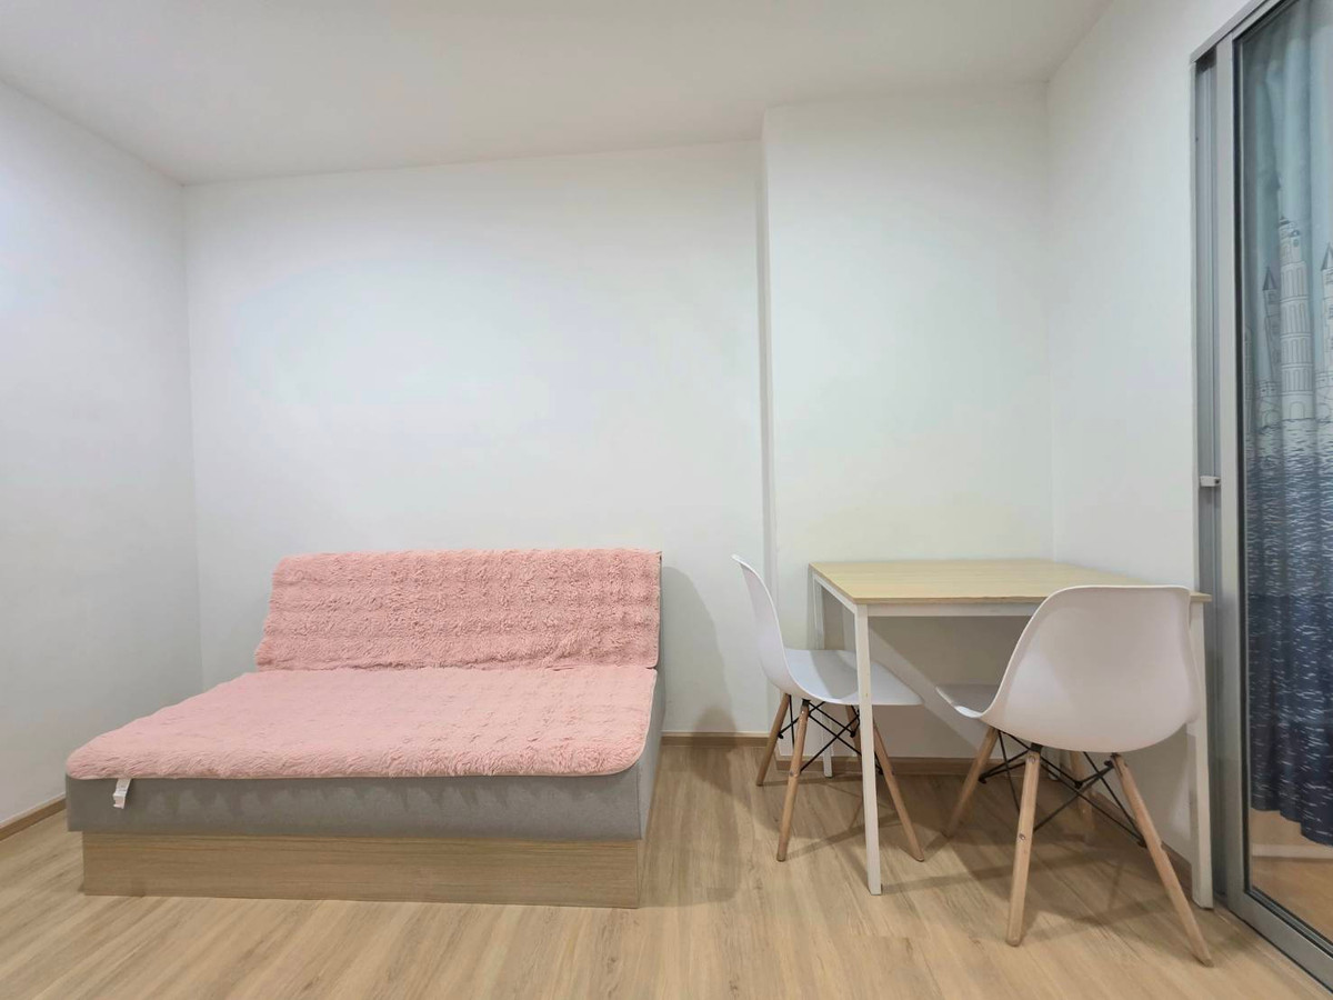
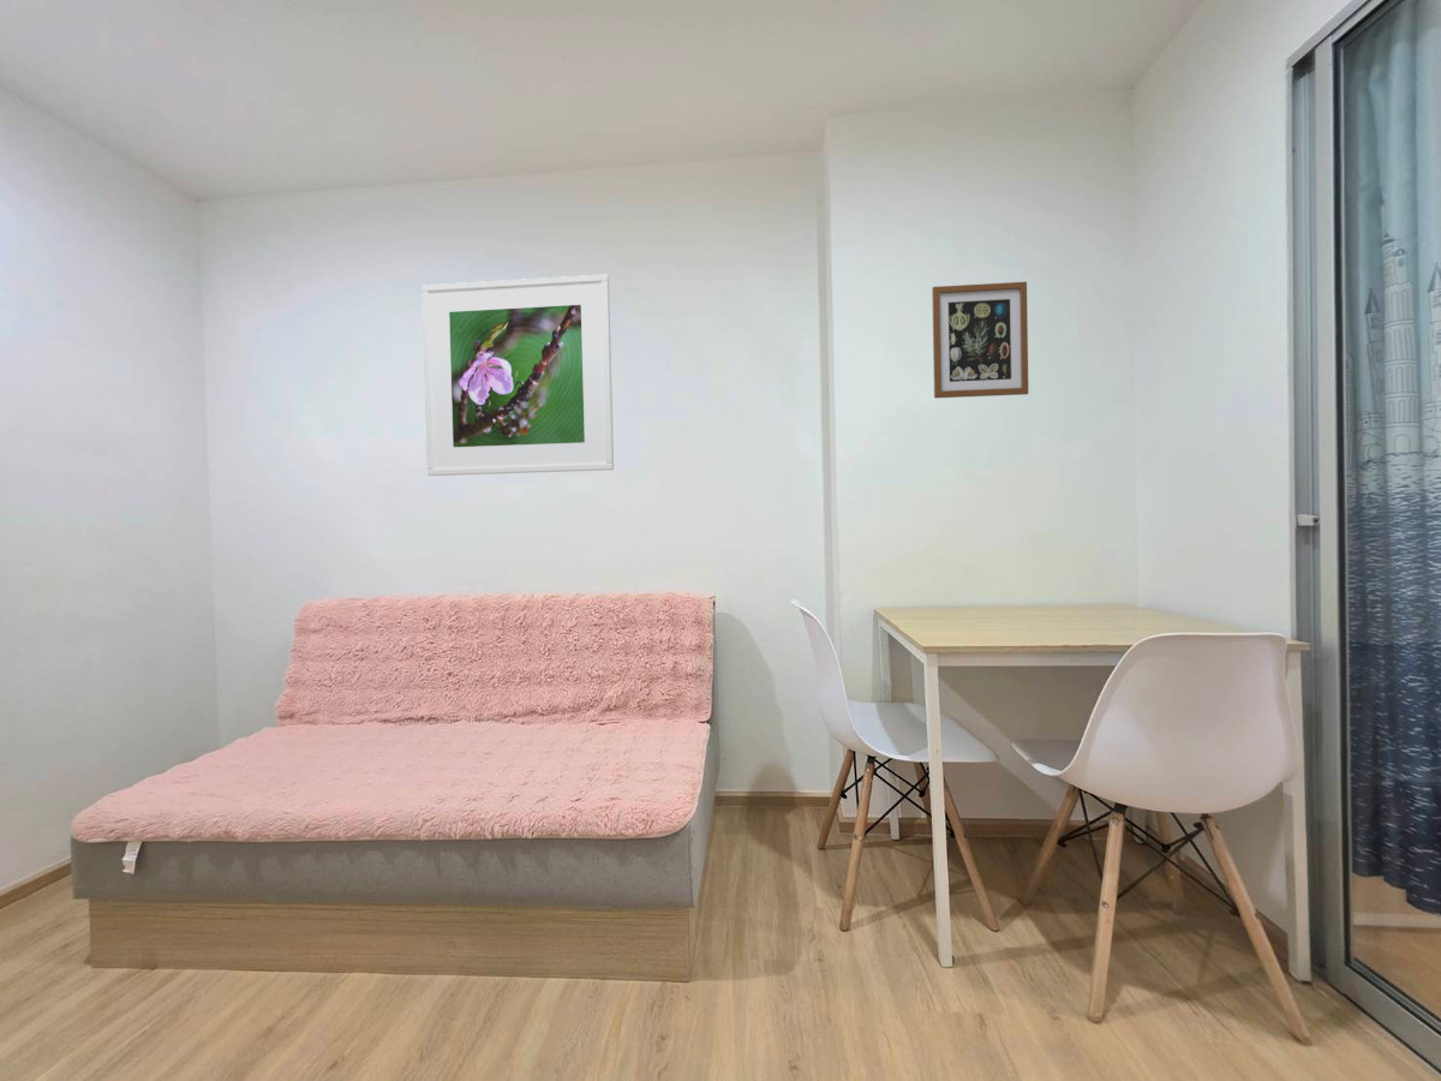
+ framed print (516, 376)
+ wall art (980, 340)
